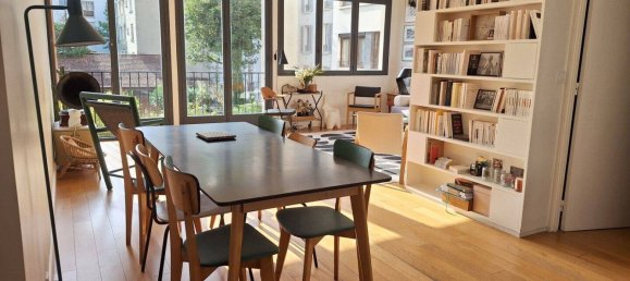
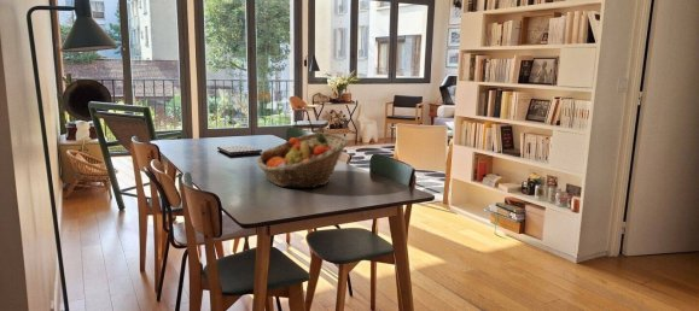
+ fruit basket (302, 158)
